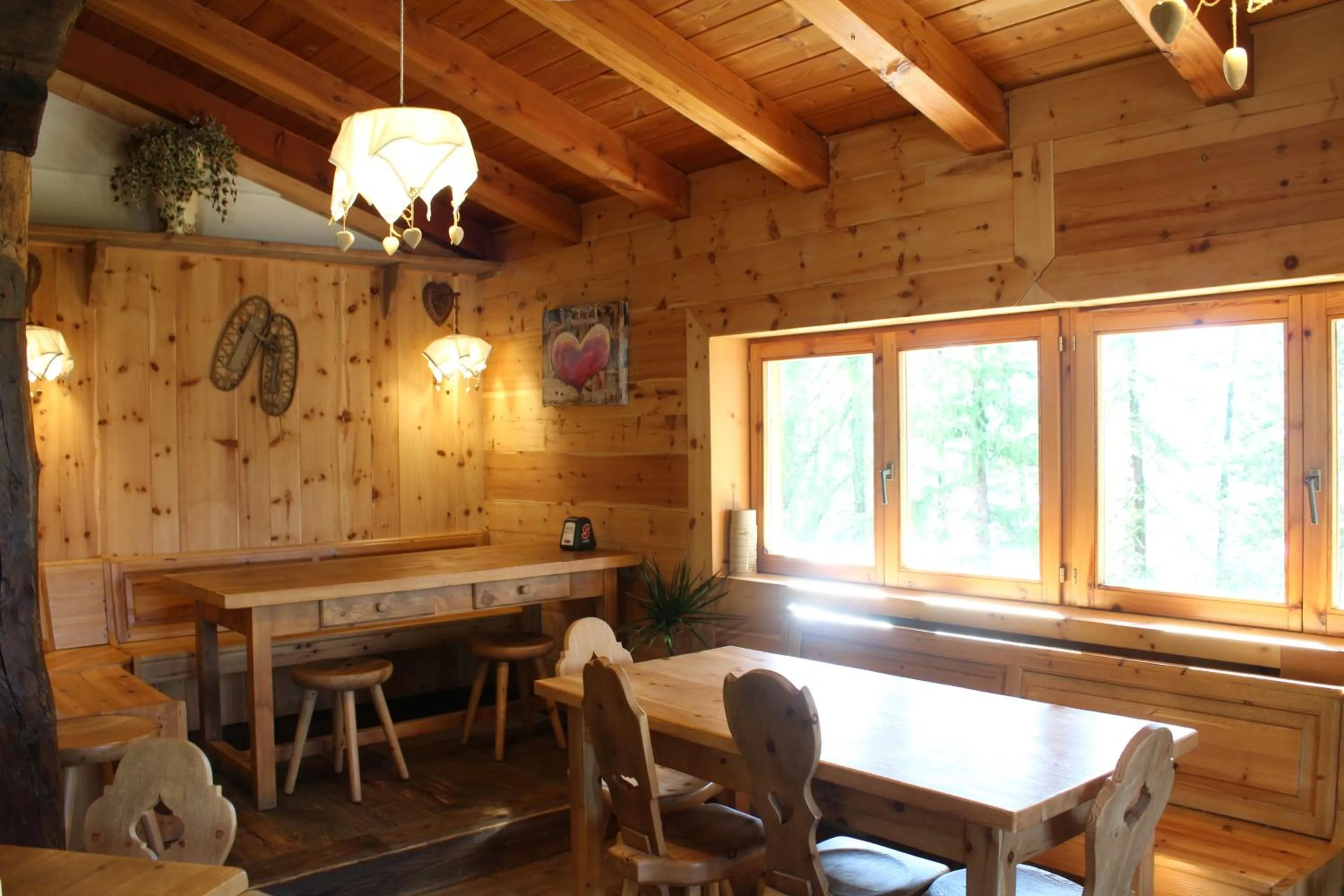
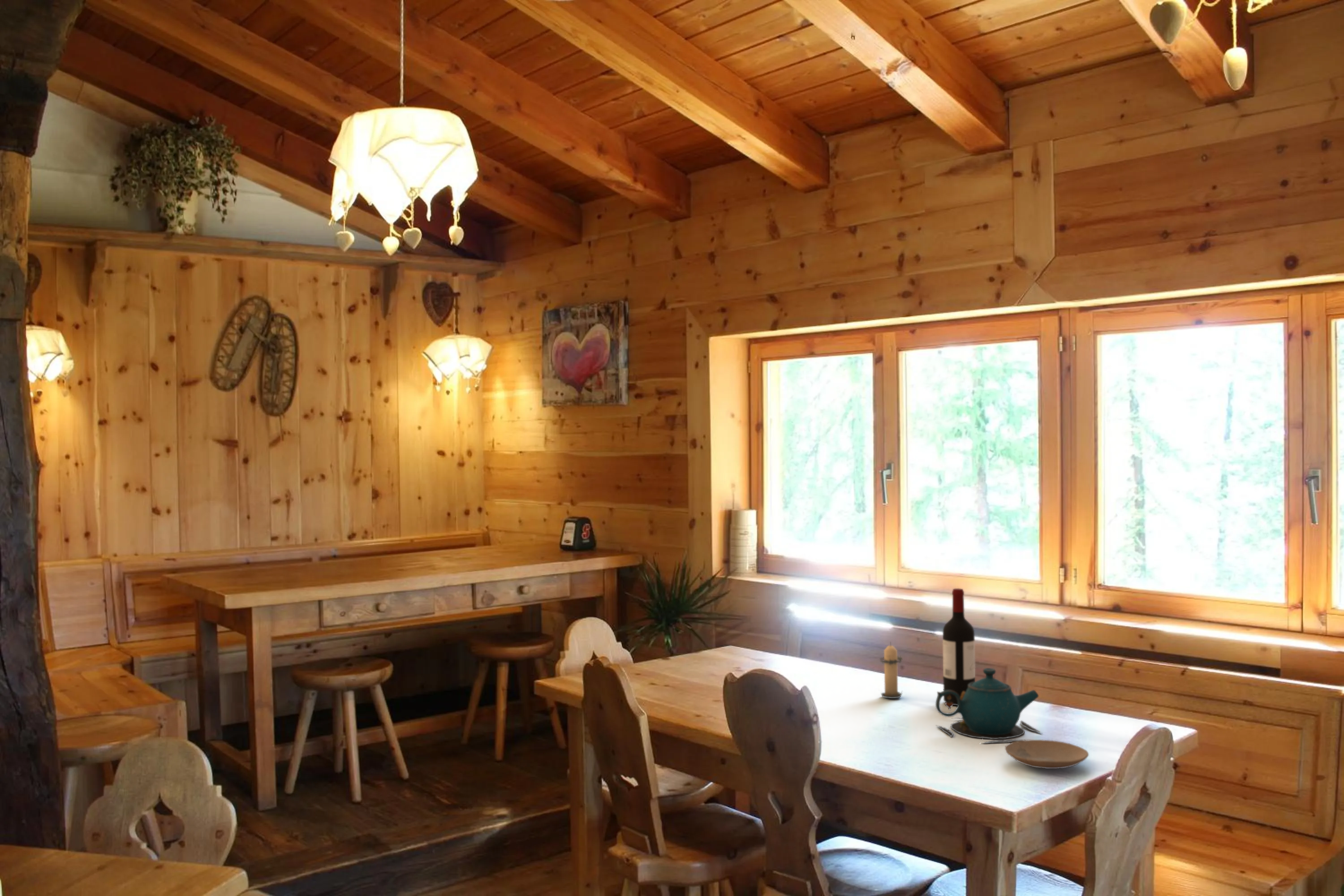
+ teapot (986, 699)
+ candle (891, 669)
+ wine bottle (958, 646)
+ plate (1046, 756)
